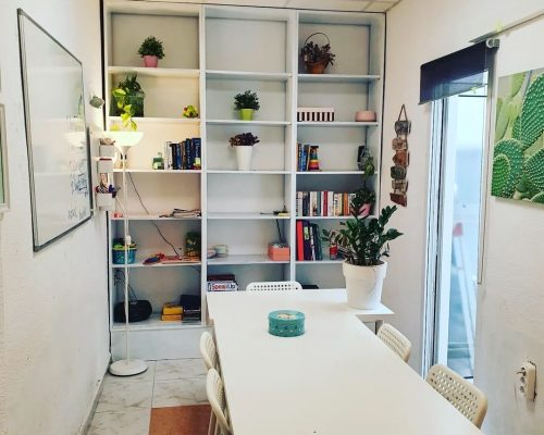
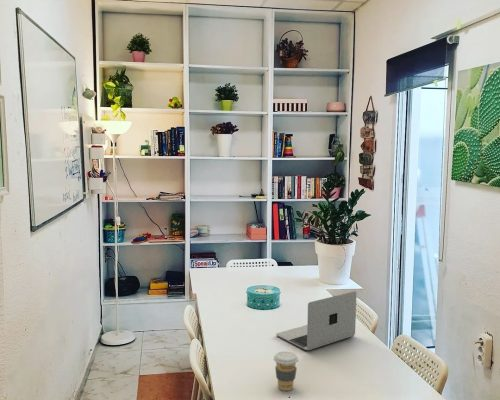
+ coffee cup (285, 371)
+ laptop (316, 313)
